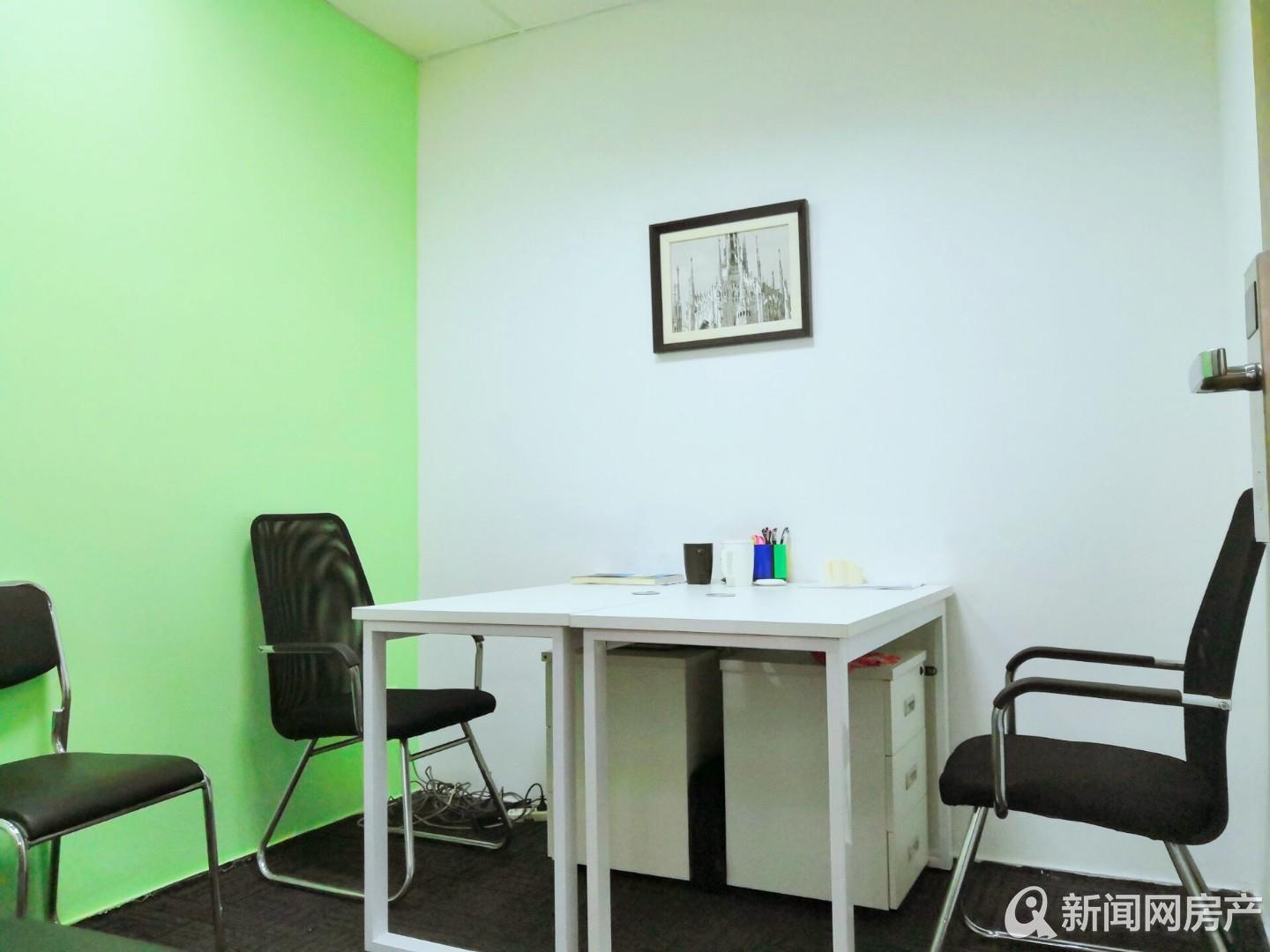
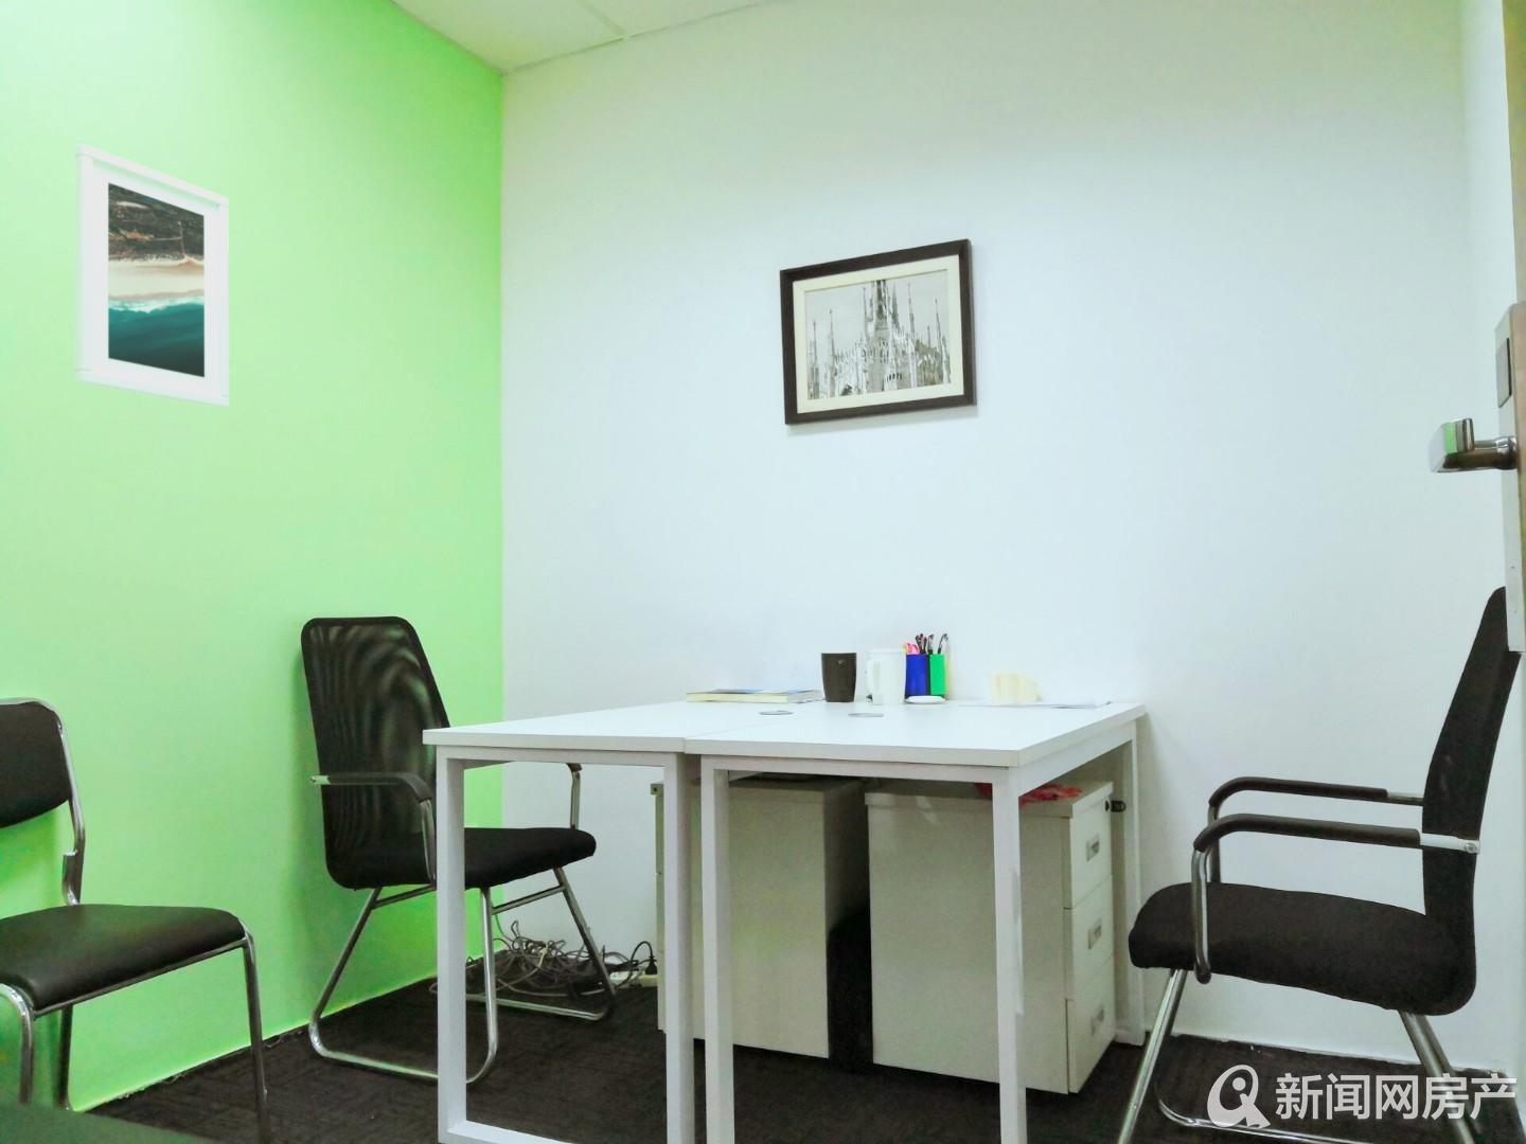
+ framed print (156, 284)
